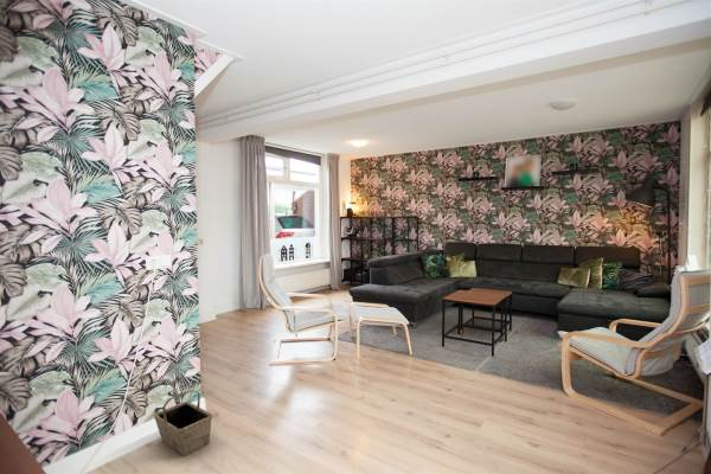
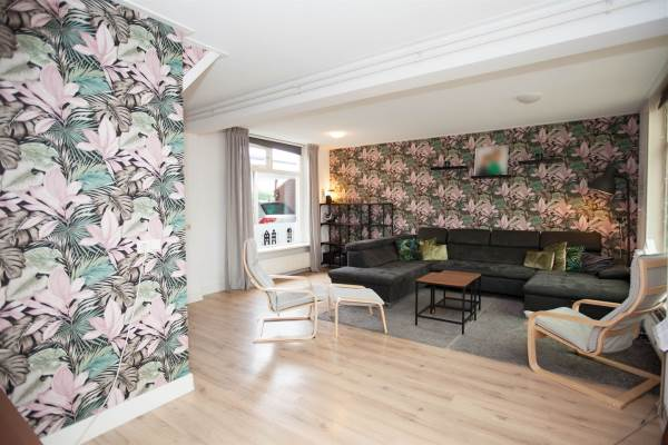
- basket (182, 417)
